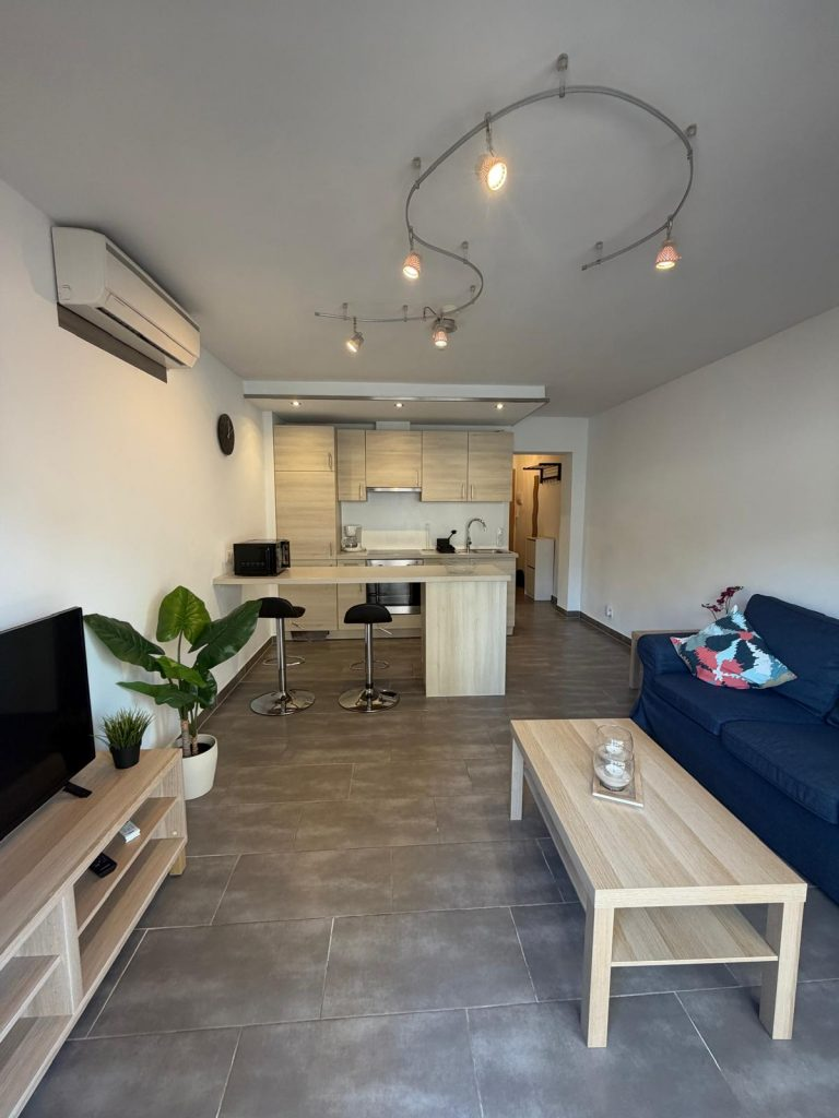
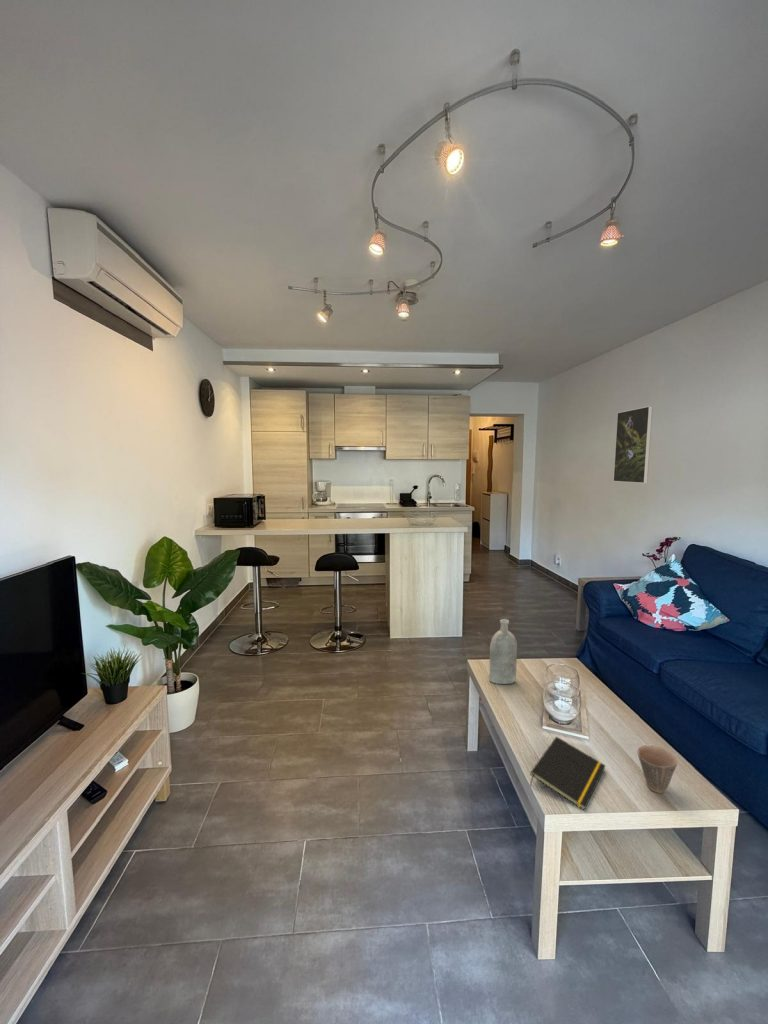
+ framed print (631, 446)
+ notepad (568, 769)
+ bottle (503, 651)
+ cup (655, 771)
